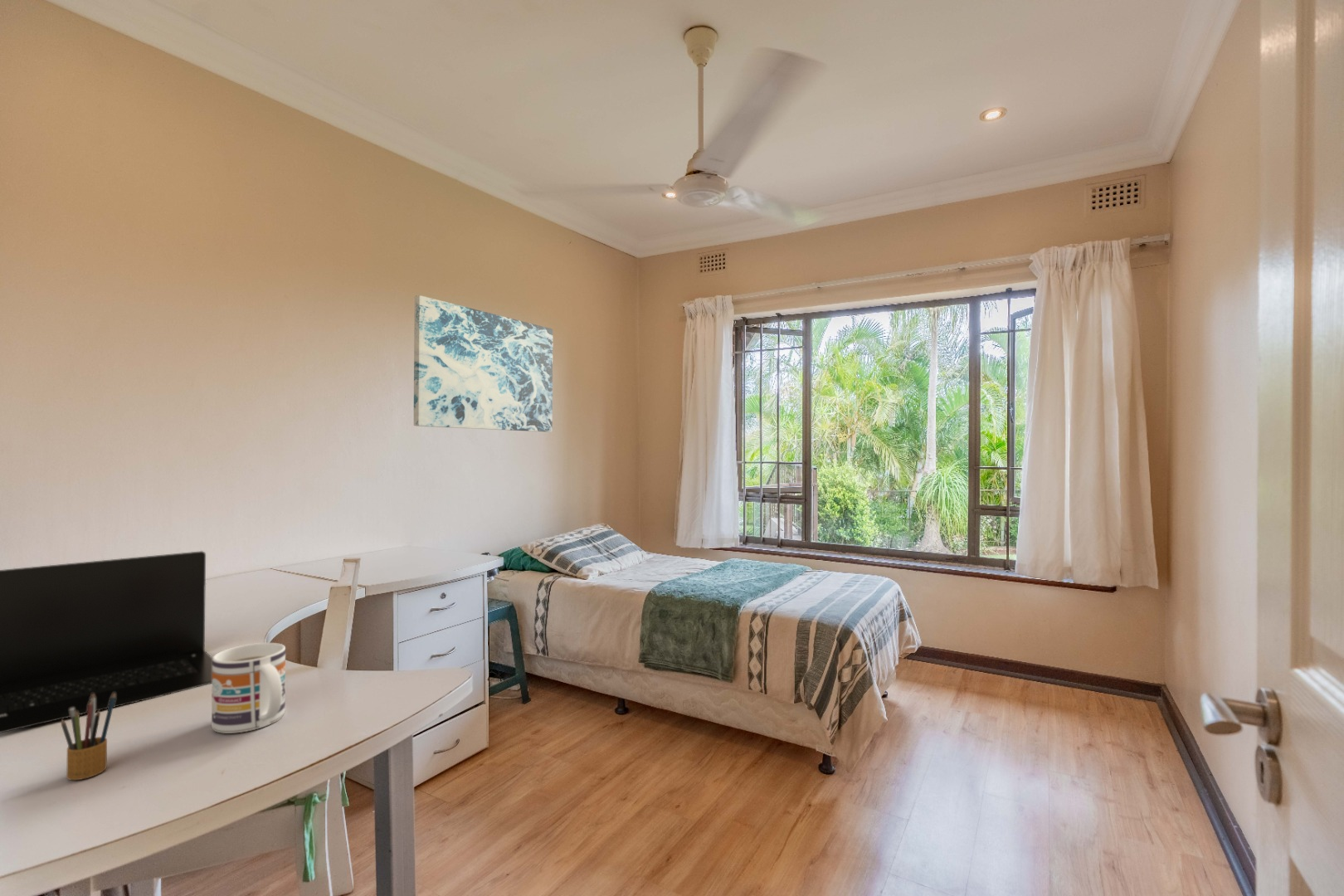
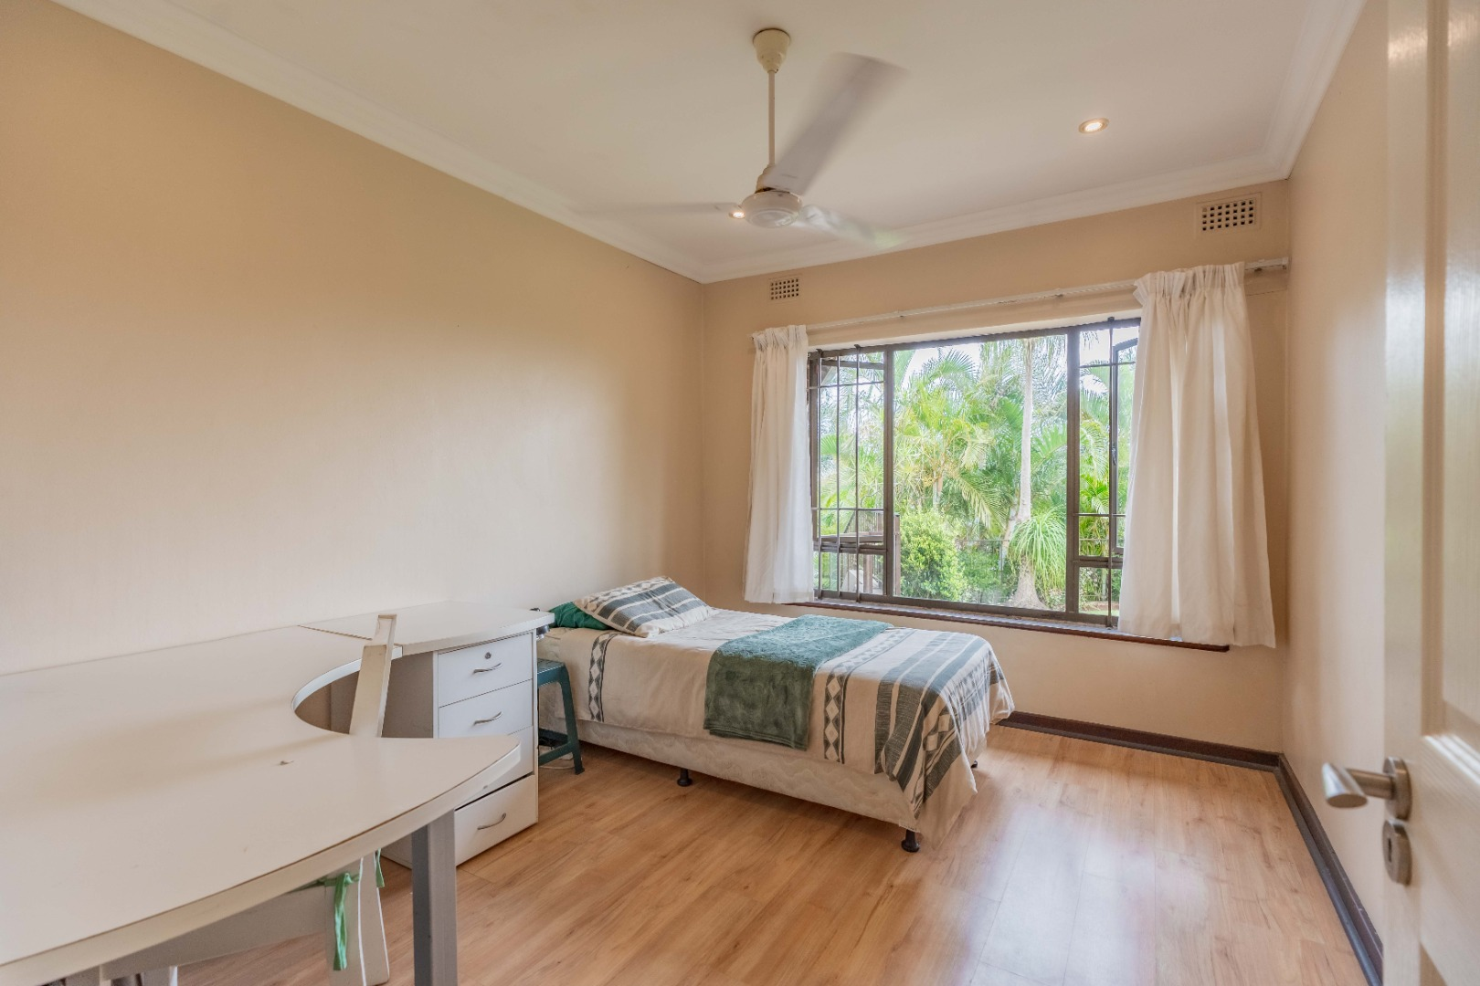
- mug (250, 688)
- pencil box (89, 736)
- wall art (490, 372)
- laptop (102, 630)
